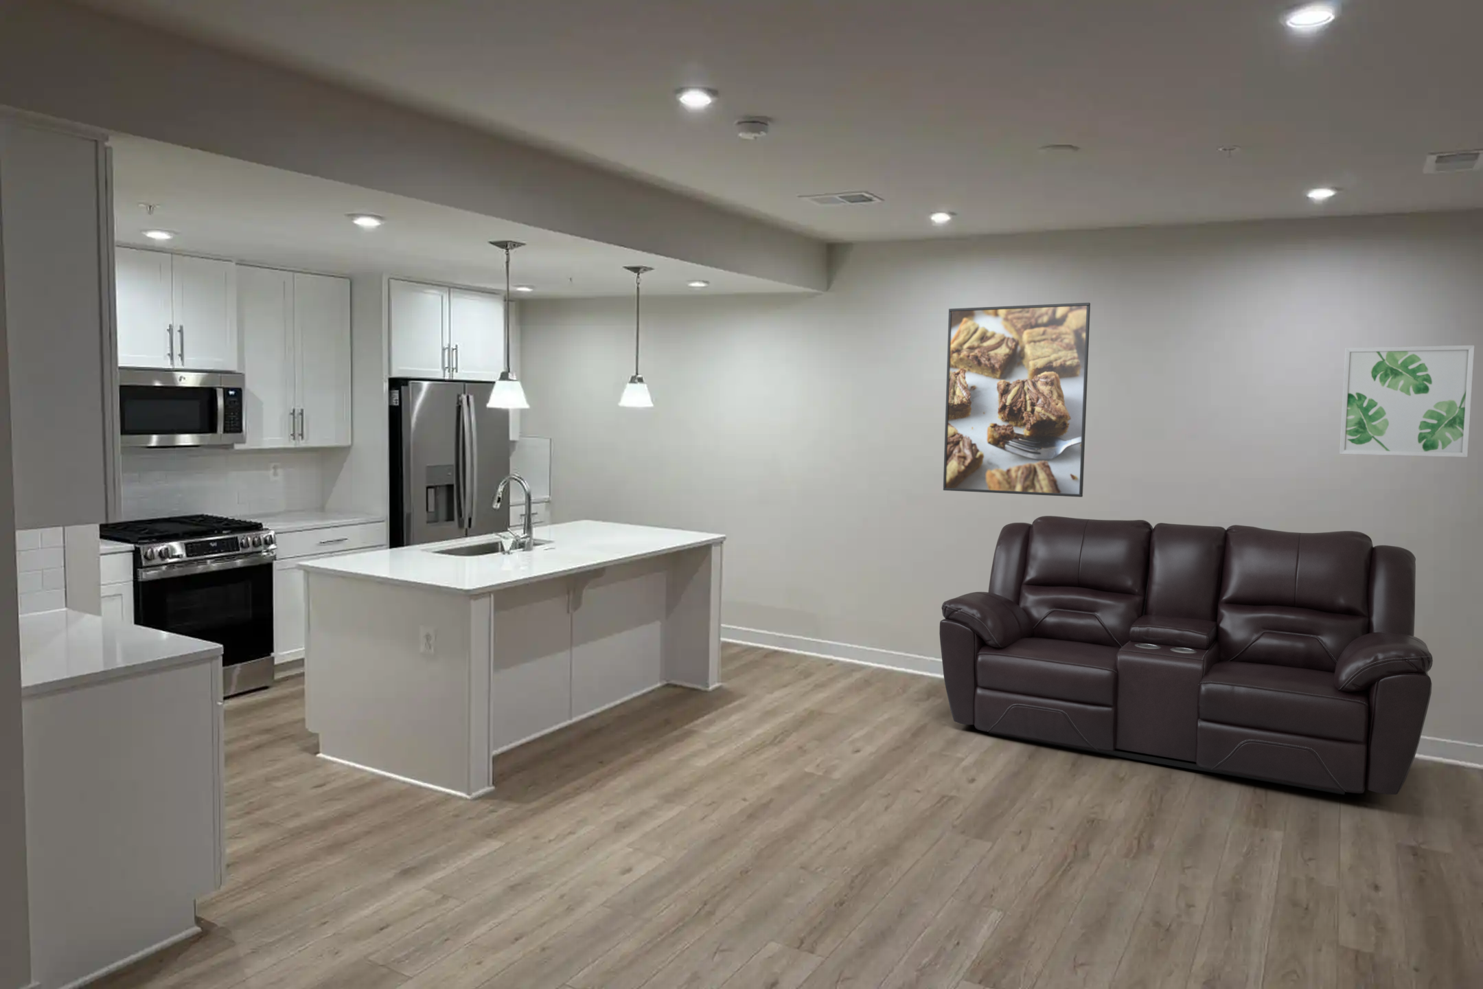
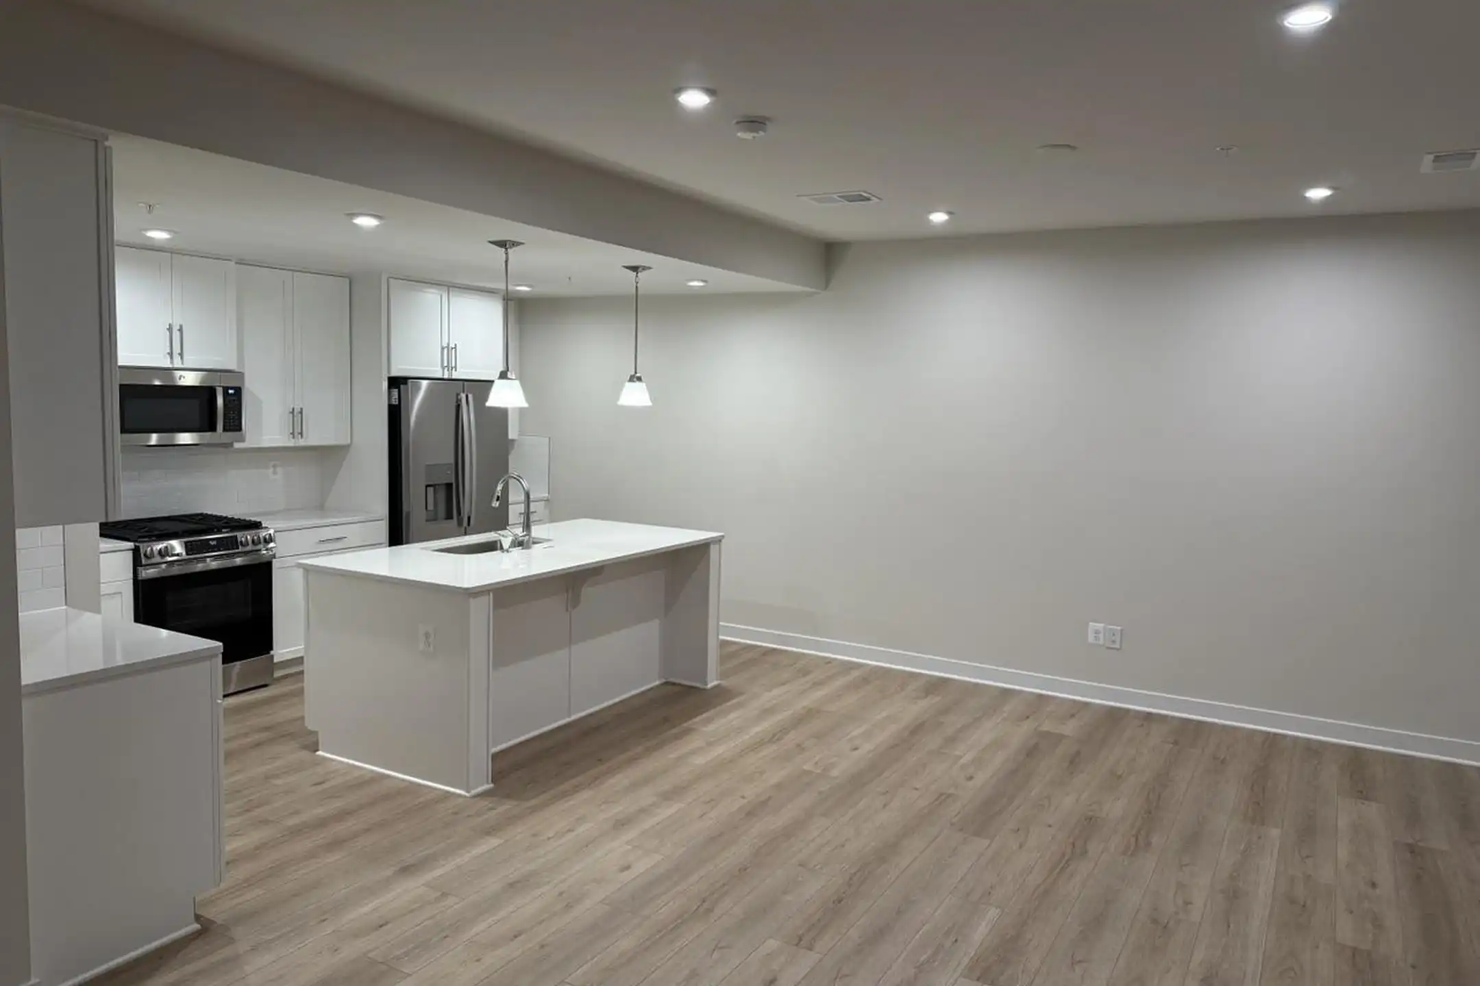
- sofa (1173, 634)
- wall art (1405, 401)
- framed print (1013, 400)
